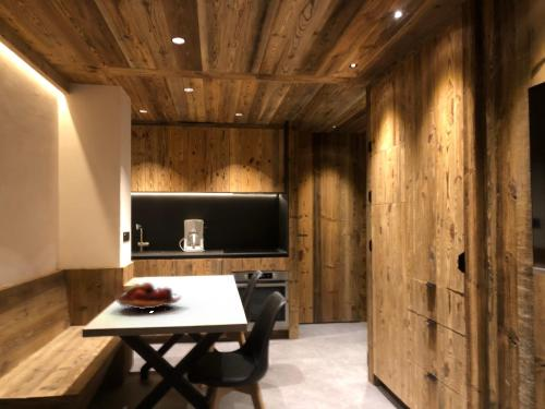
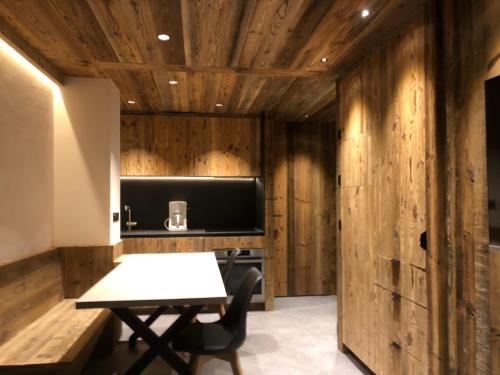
- fruit basket (146, 296)
